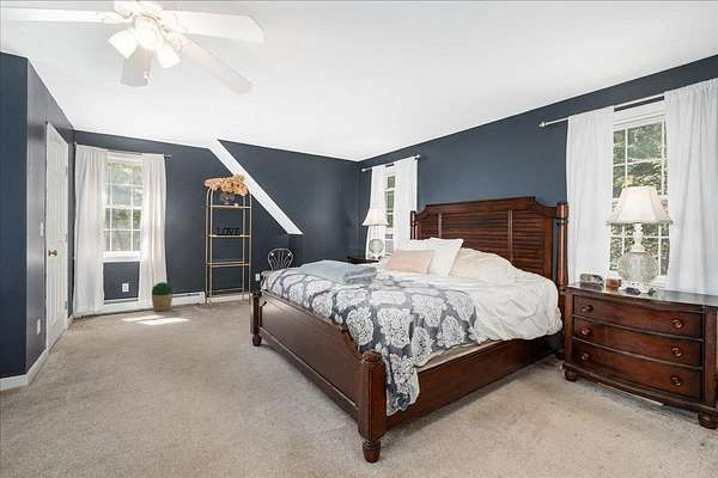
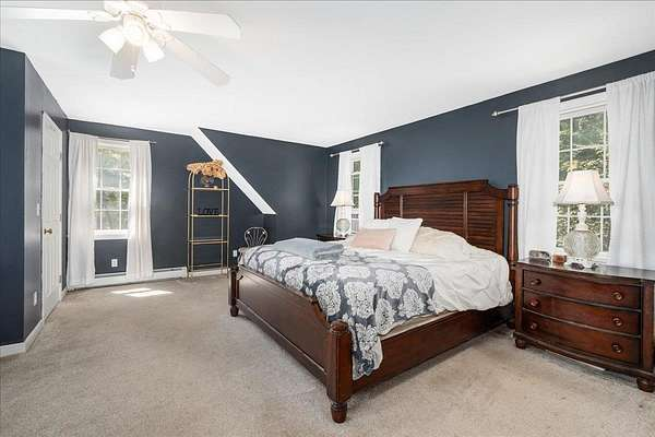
- potted plant (162, 295)
